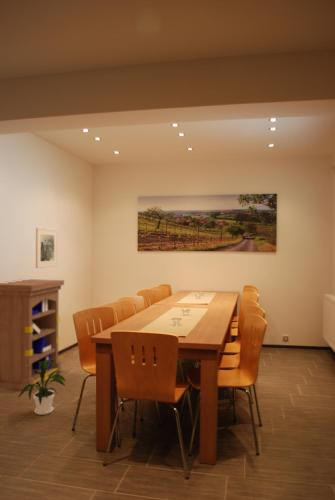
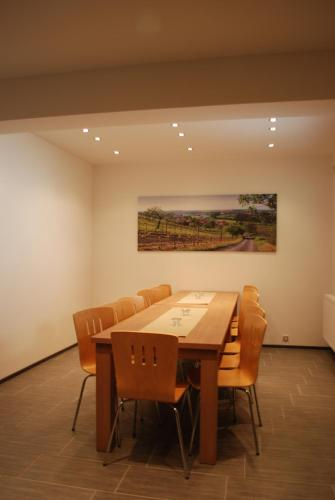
- bookcase (47, 331)
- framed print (47, 247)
- house plant (45, 384)
